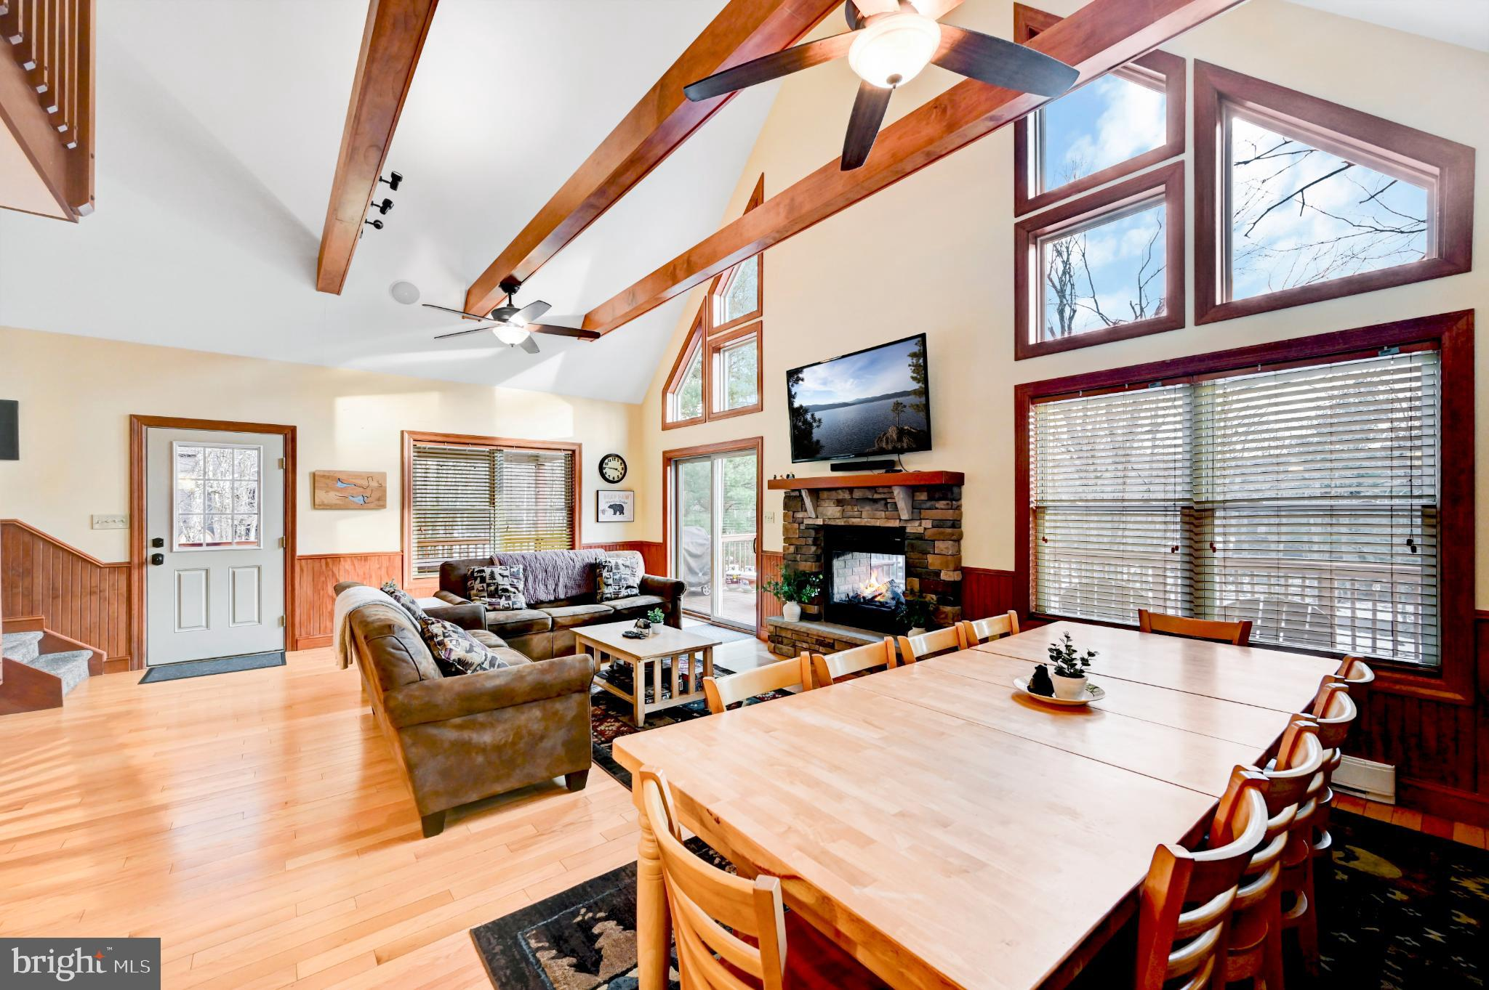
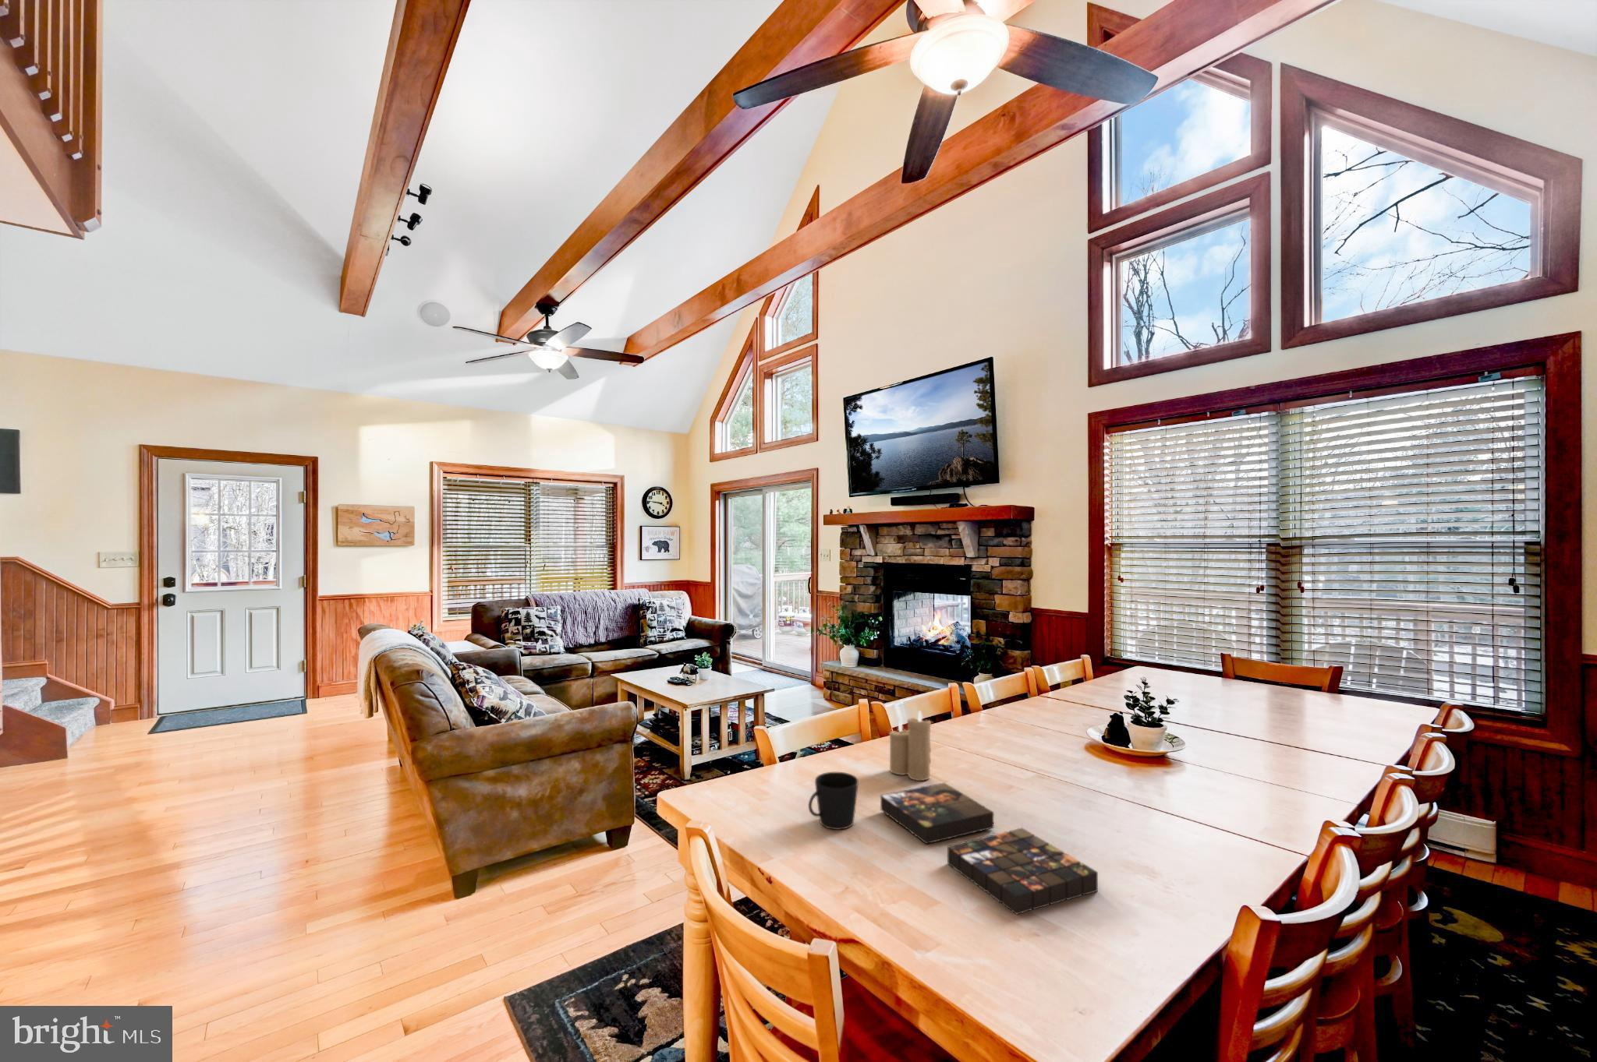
+ board game (973, 839)
+ candle (909, 741)
+ cup (832, 801)
